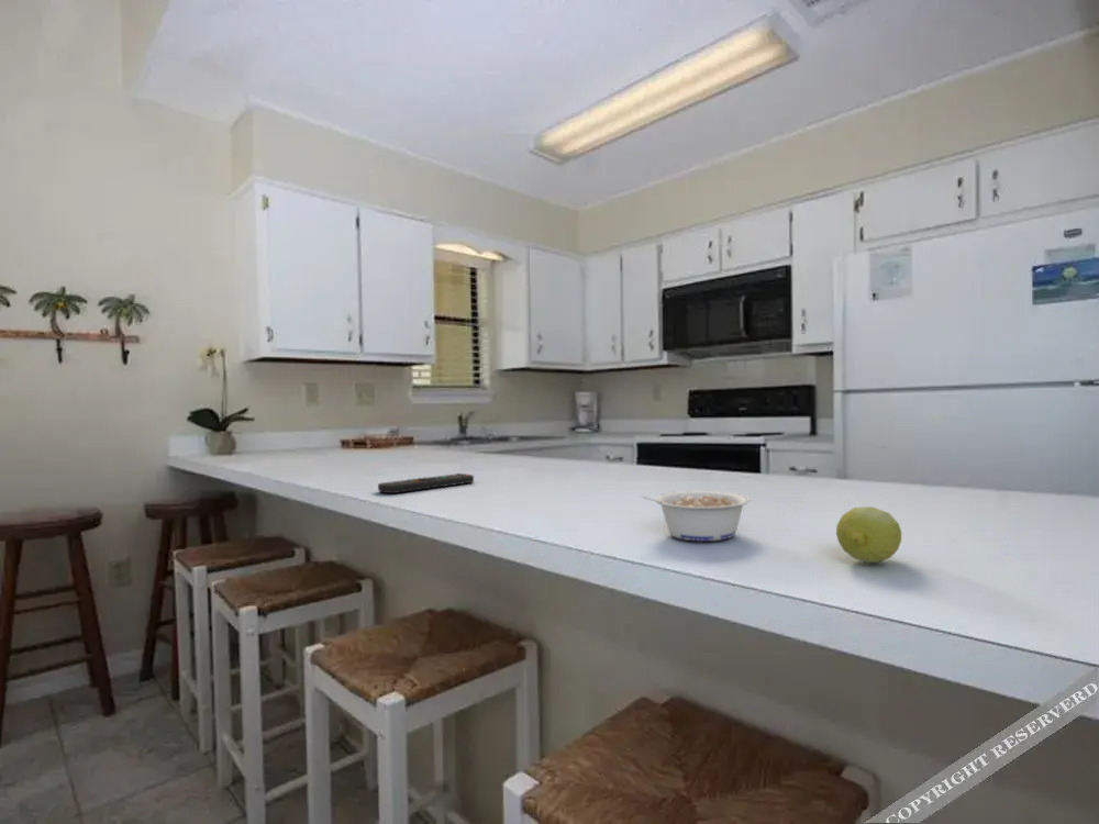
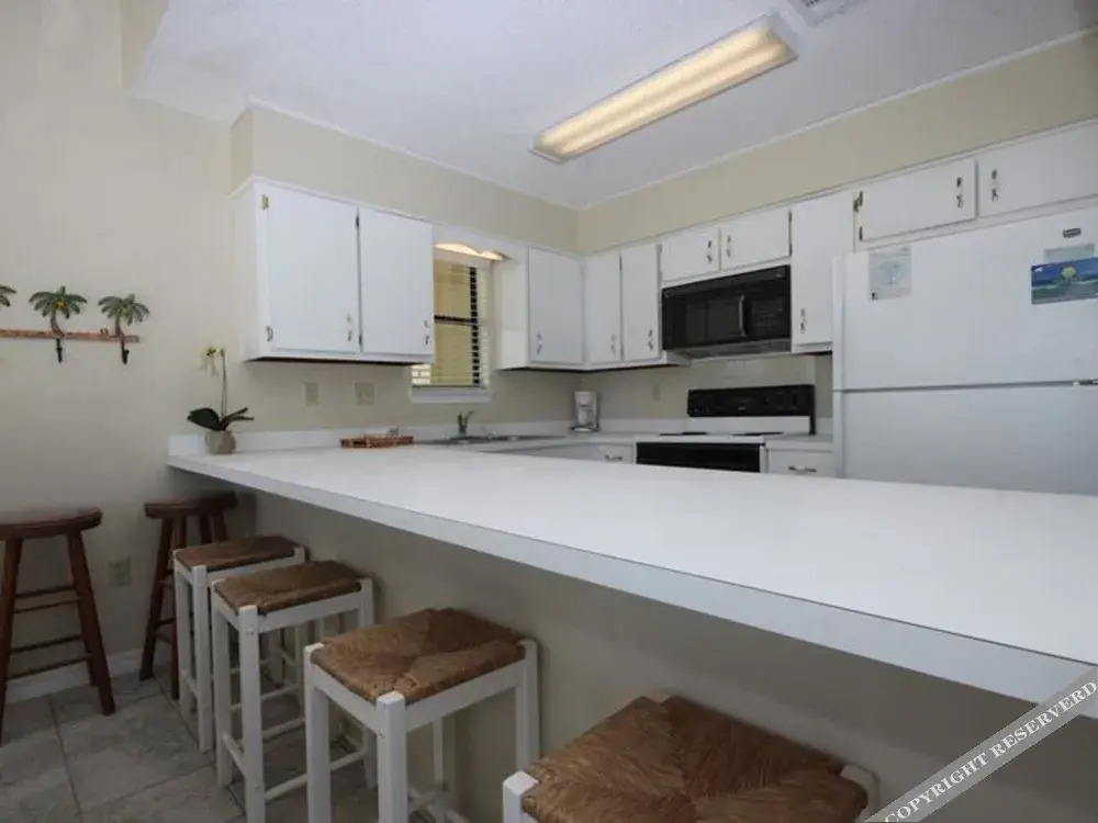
- fruit (869, 533)
- remote control (428, 482)
- legume (700, 513)
